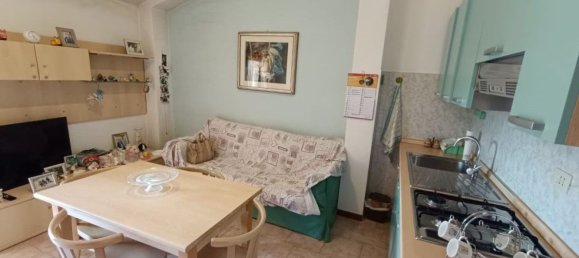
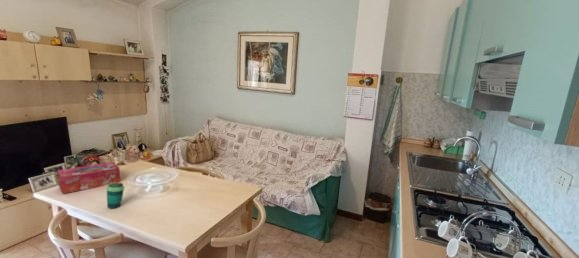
+ tissue box (89, 176)
+ cup (115, 195)
